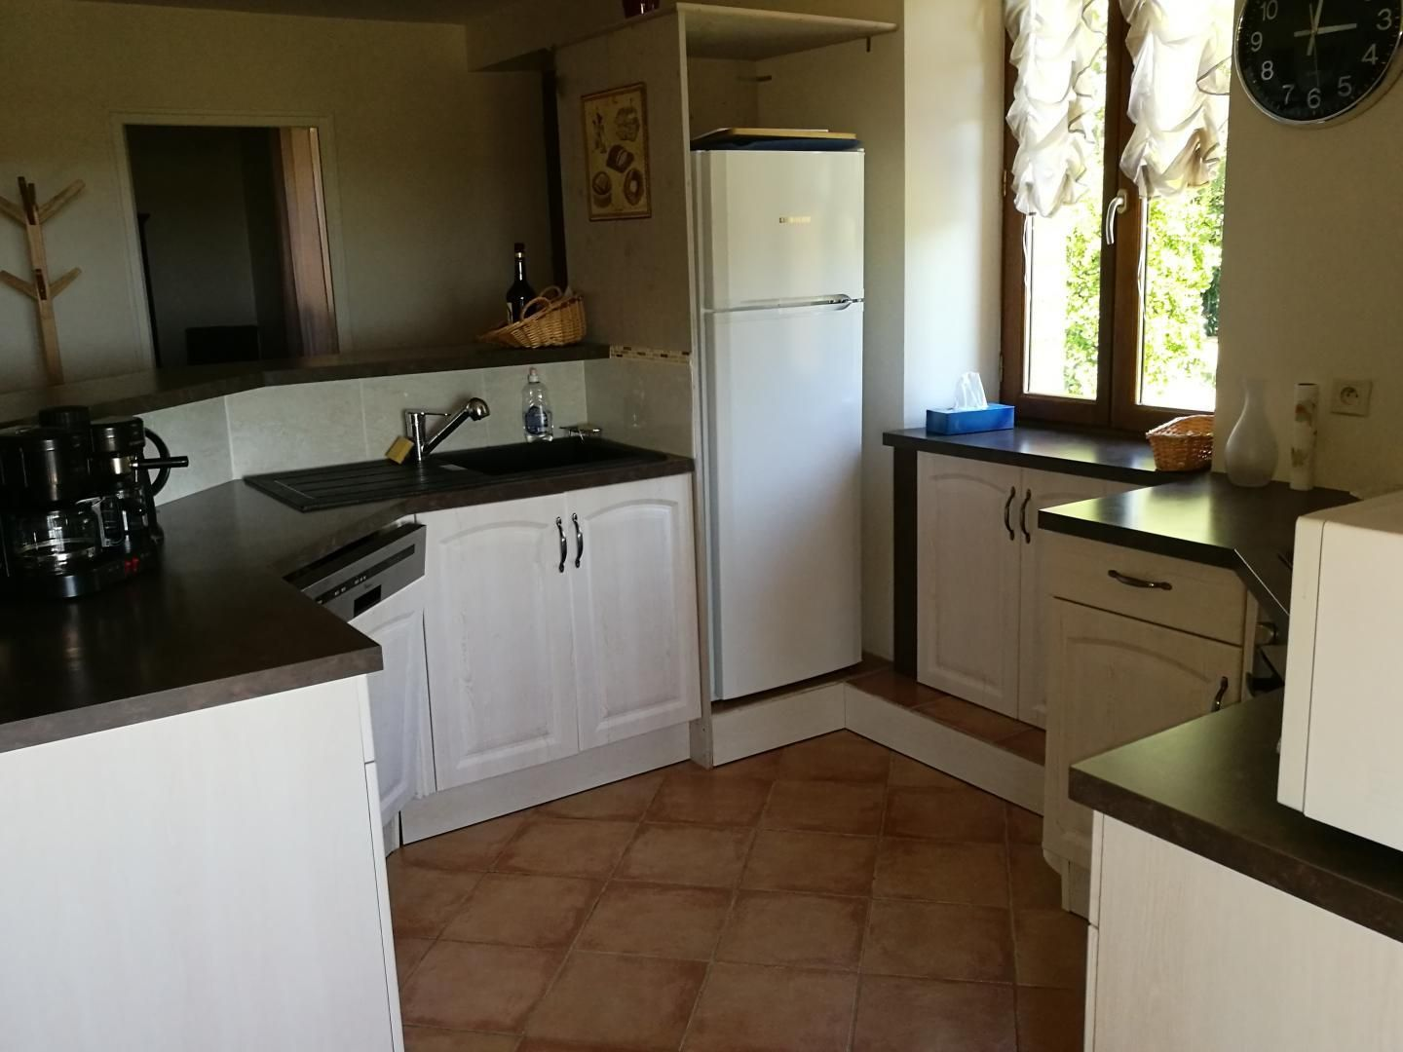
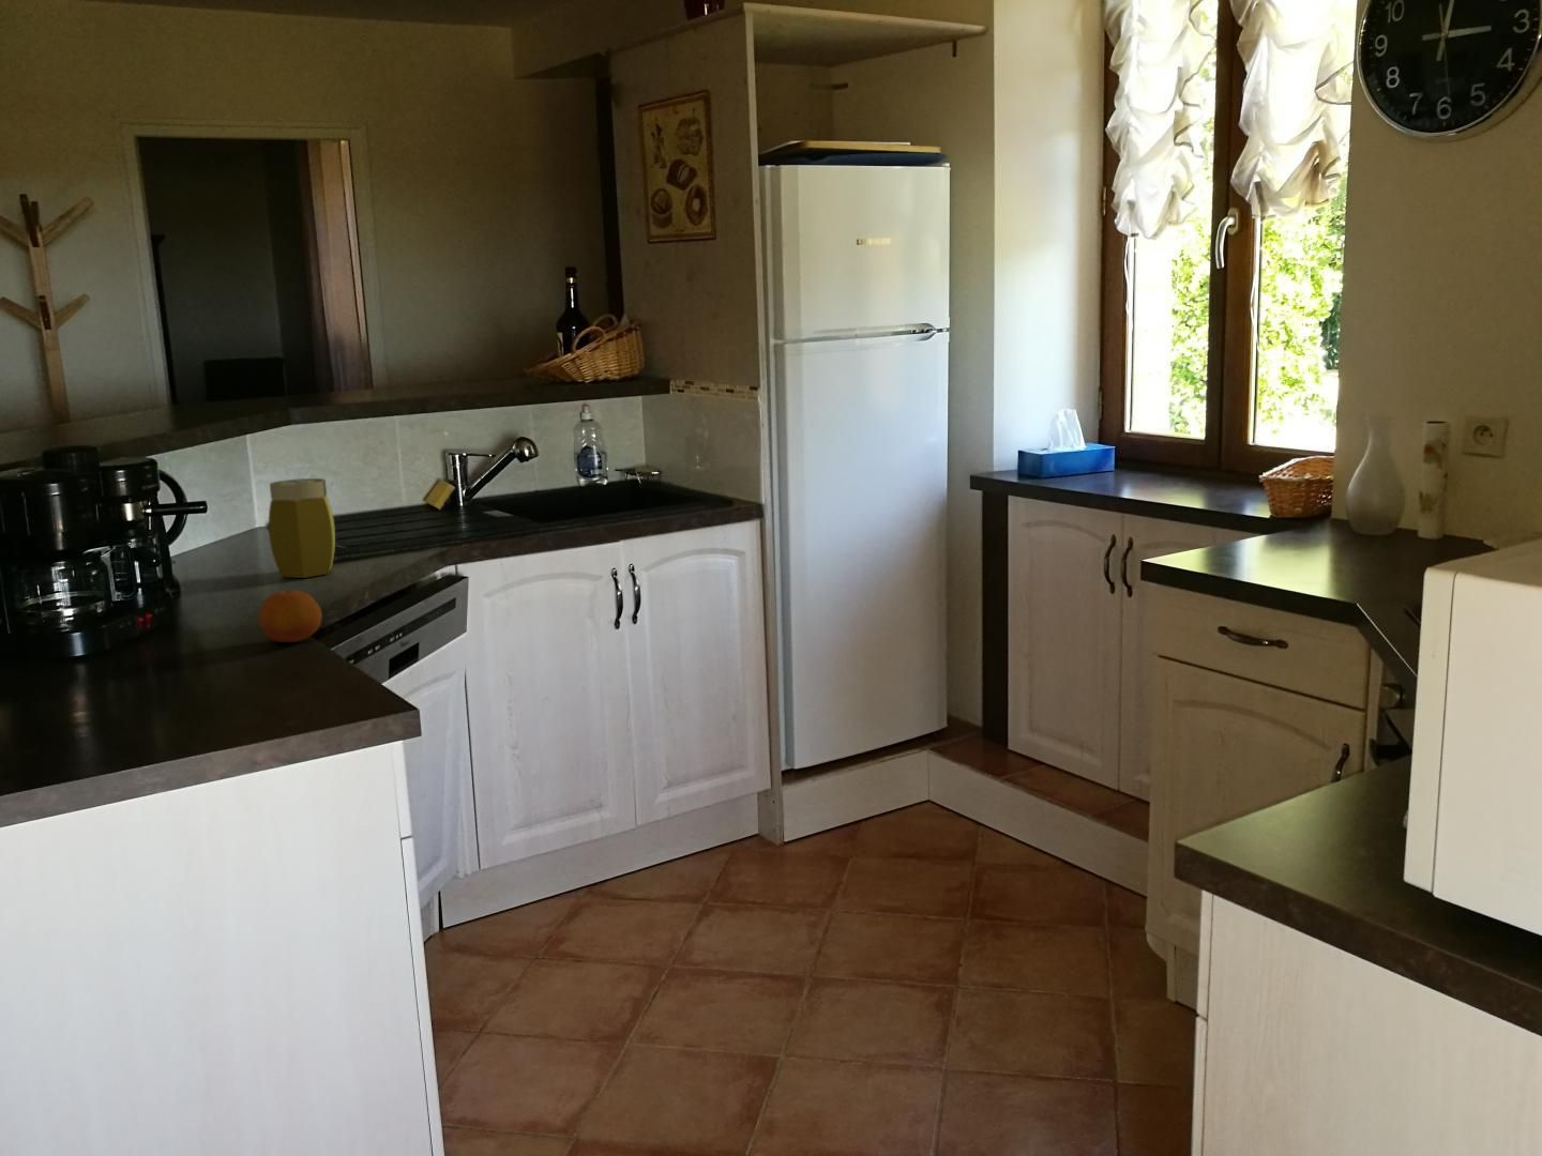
+ fruit (289, 616)
+ jar (302, 528)
